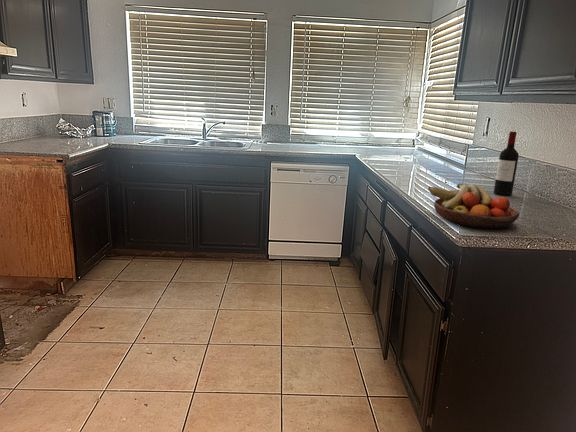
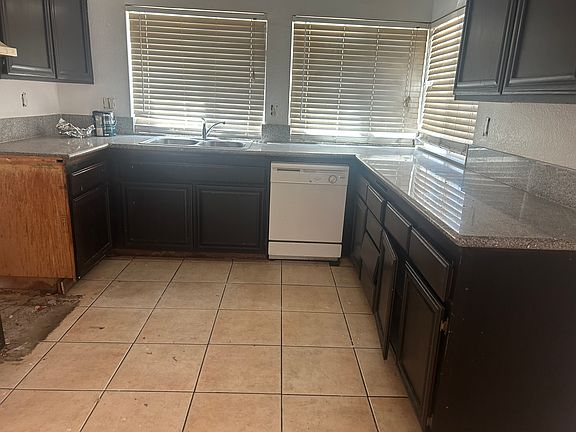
- wine bottle (507, 163)
- fruit bowl (475, 203)
